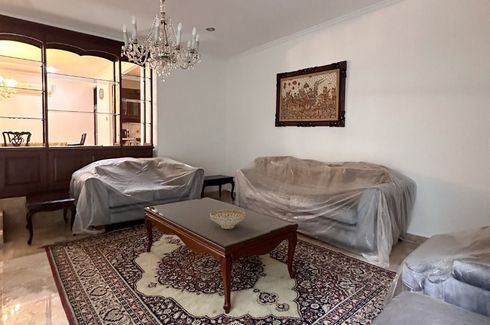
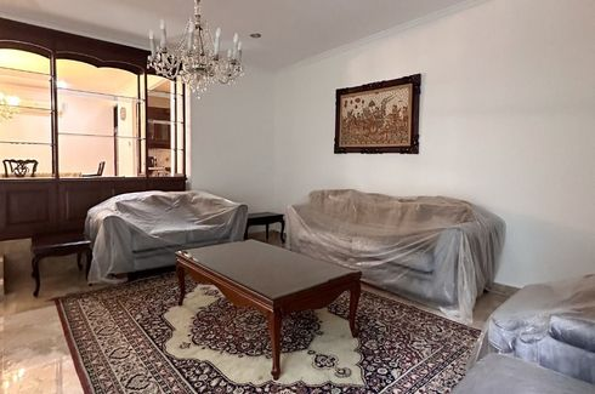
- decorative bowl (227, 220)
